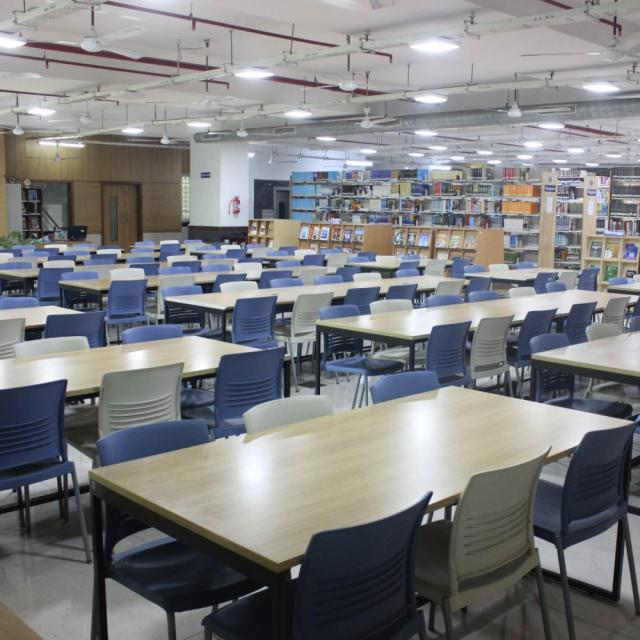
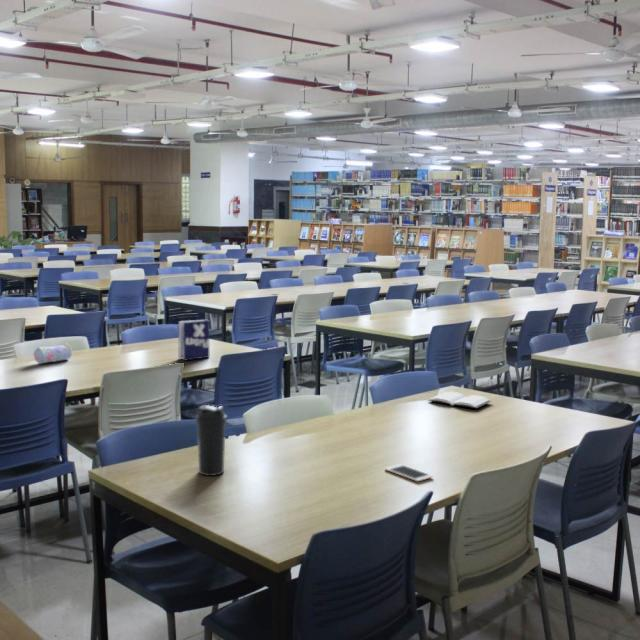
+ cell phone (408, 472)
+ pencil case (53, 353)
+ water bottle (211, 439)
+ book (459, 399)
+ book (193, 339)
